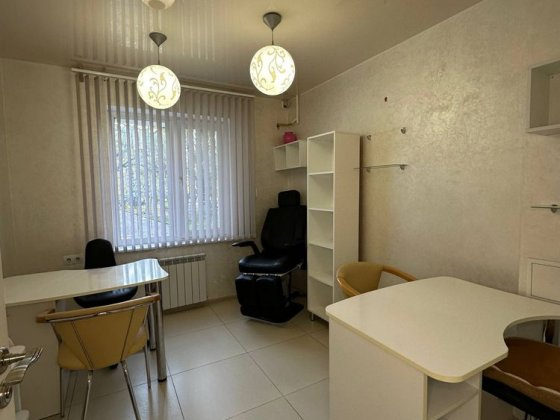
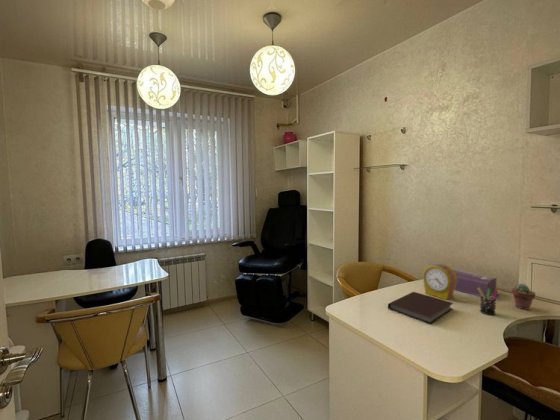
+ tissue box (465, 281)
+ alarm clock (439, 279)
+ notebook (420, 305)
+ pen holder (489, 299)
+ potted succulent (523, 295)
